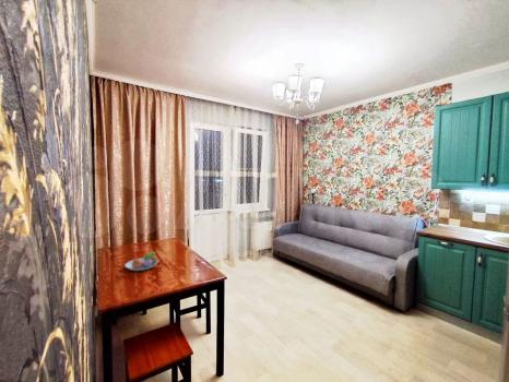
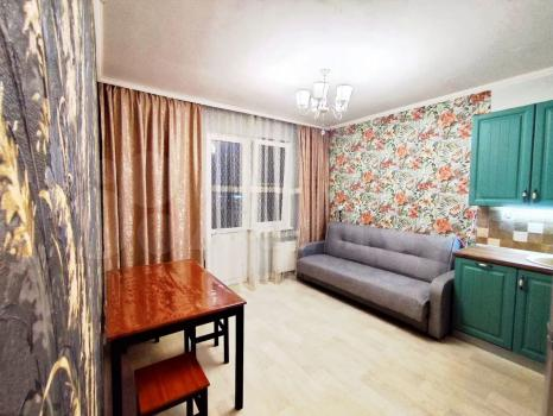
- fruit bowl (143, 259)
